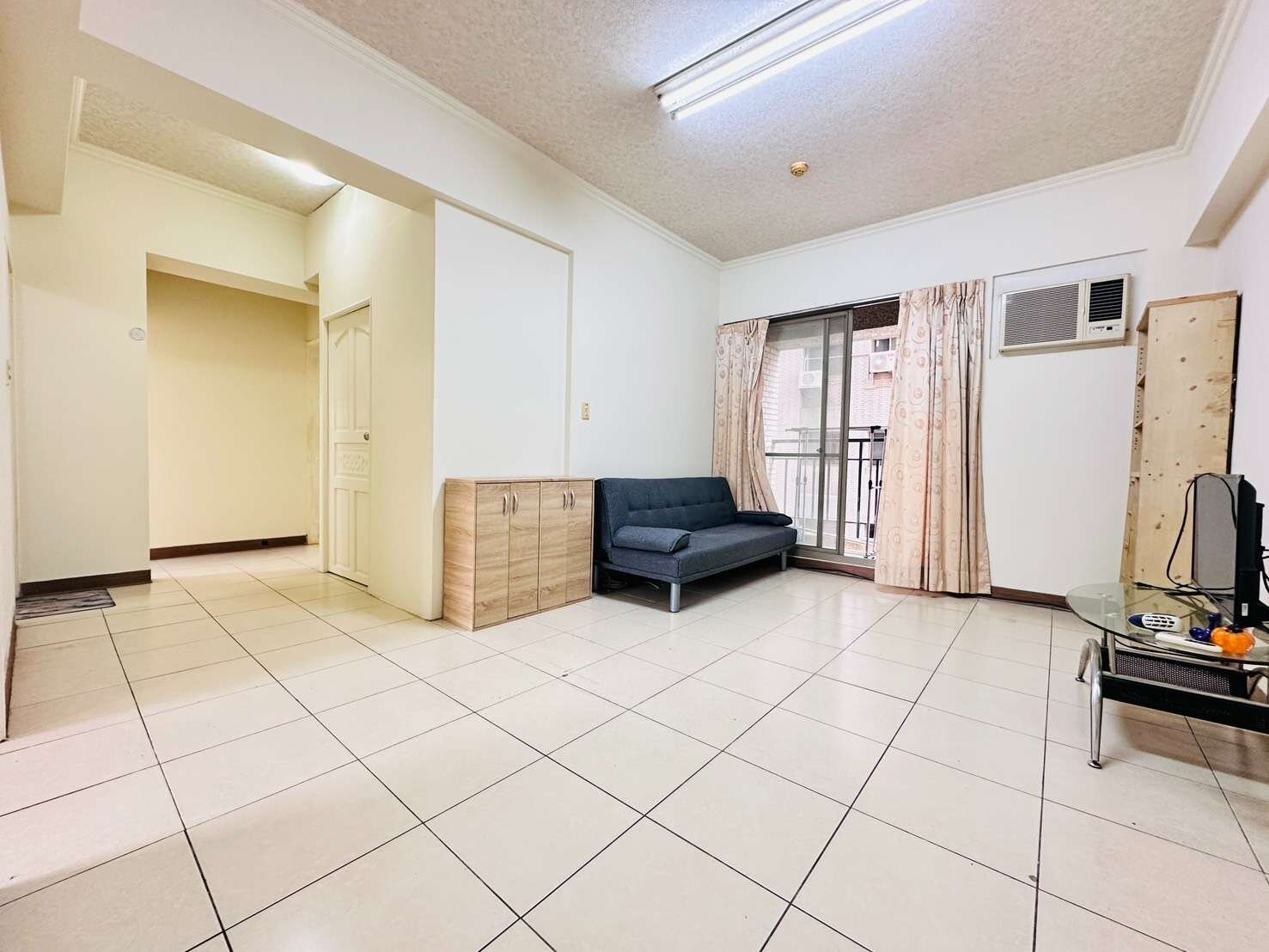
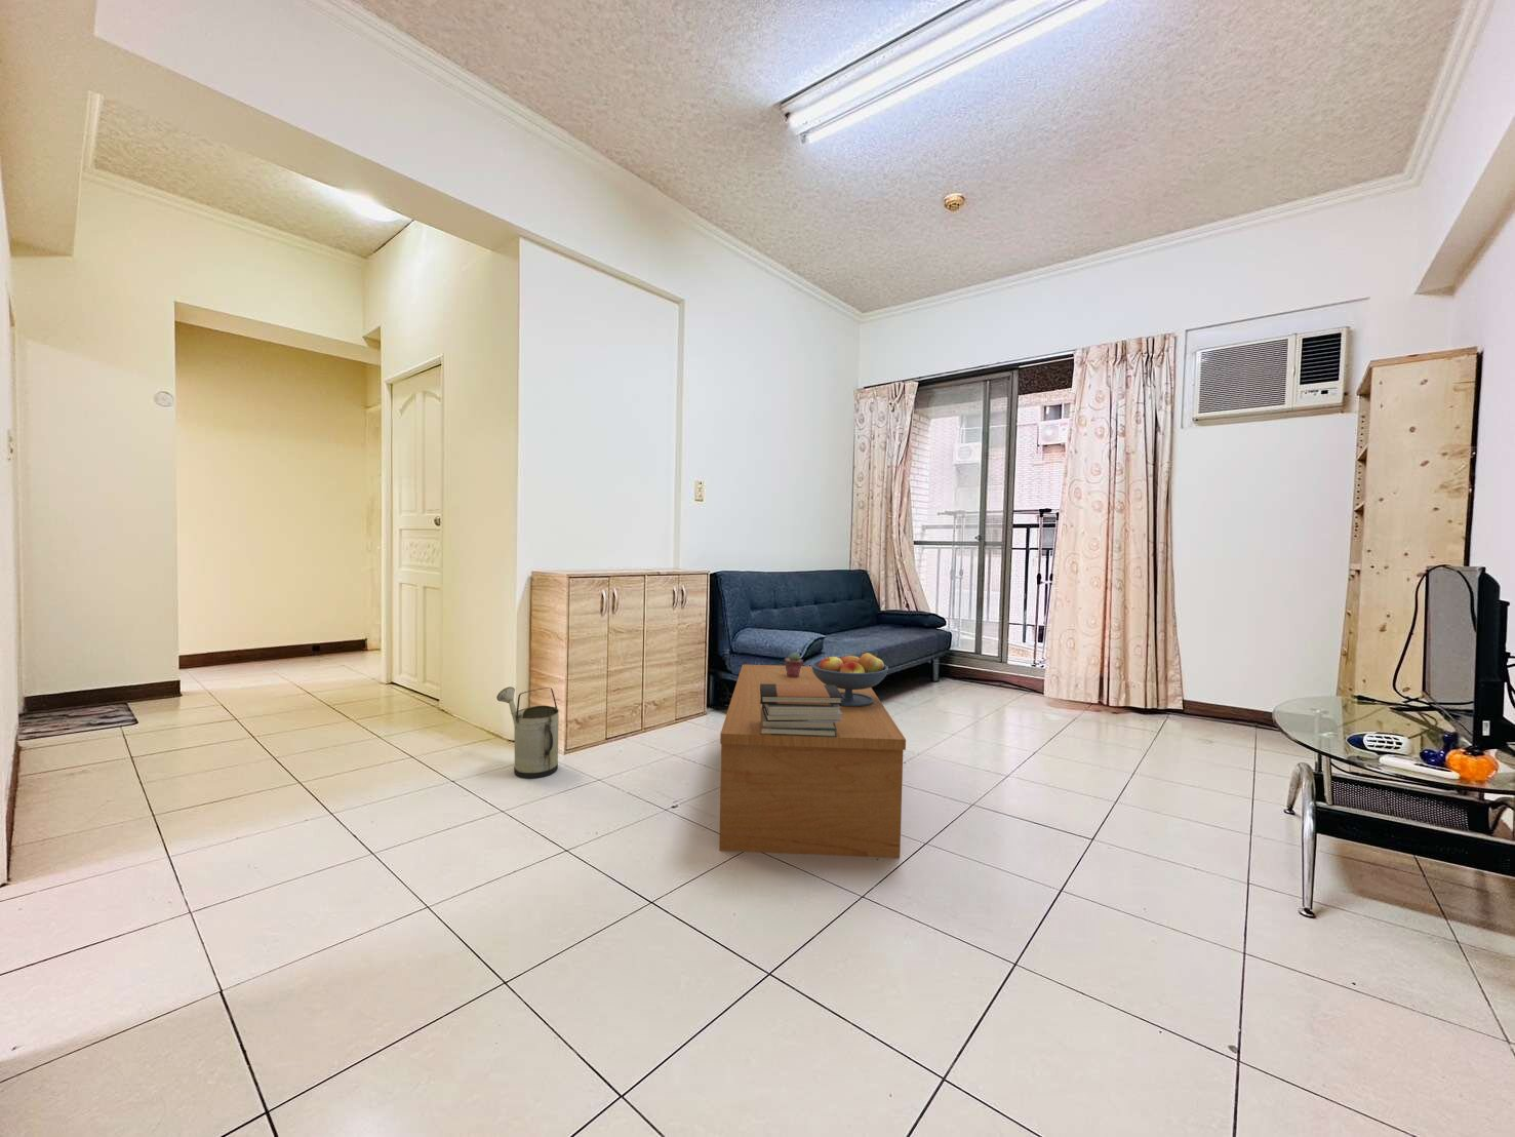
+ coffee table (803, 740)
+ fruit bowl (849, 676)
+ watering can (528, 725)
+ potted succulent (793, 664)
+ book stack (799, 708)
